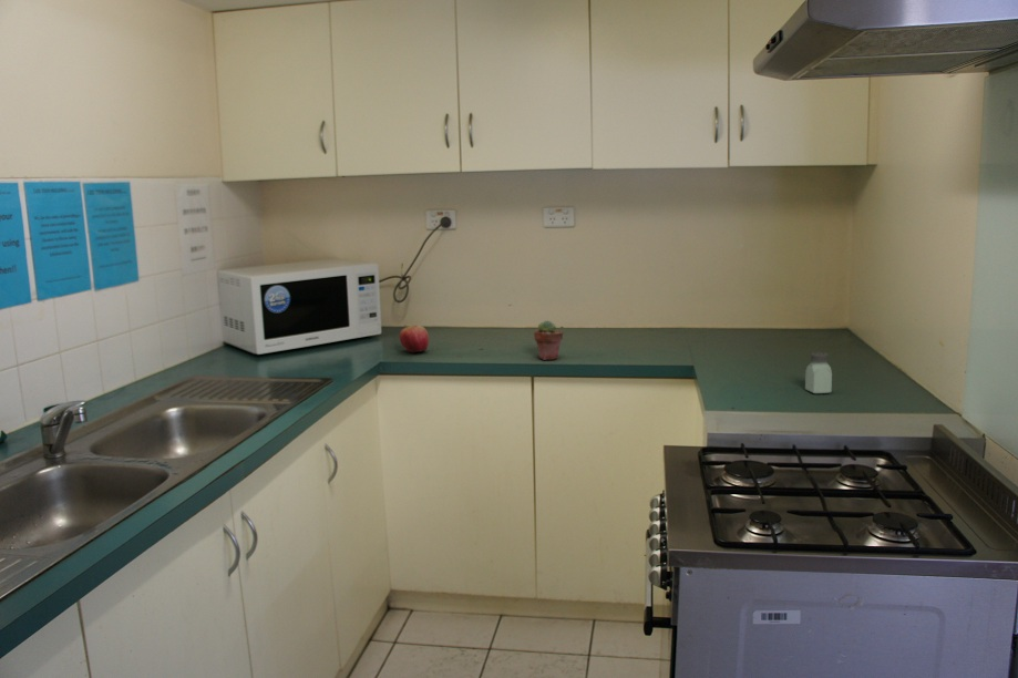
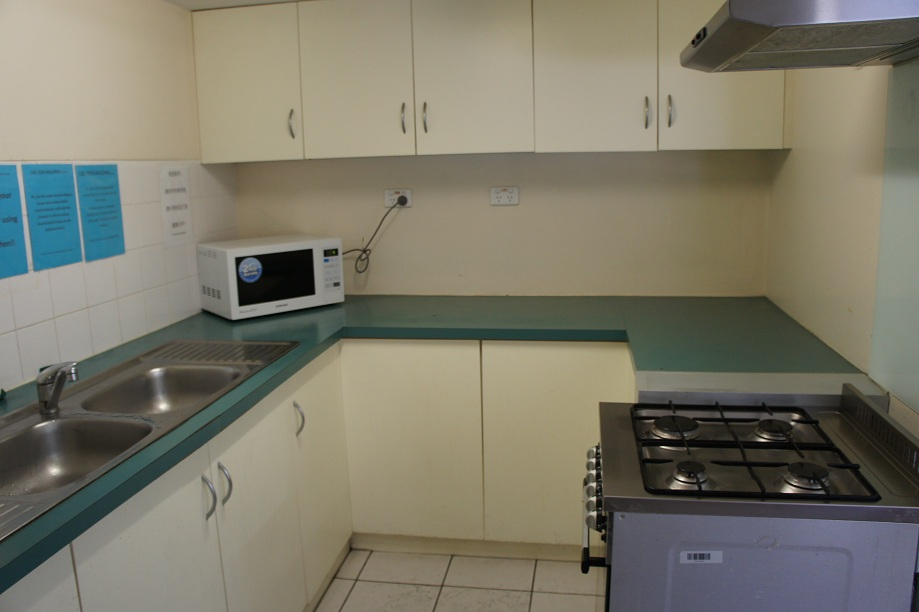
- saltshaker (819, 372)
- apple (413, 338)
- potted succulent (548, 339)
